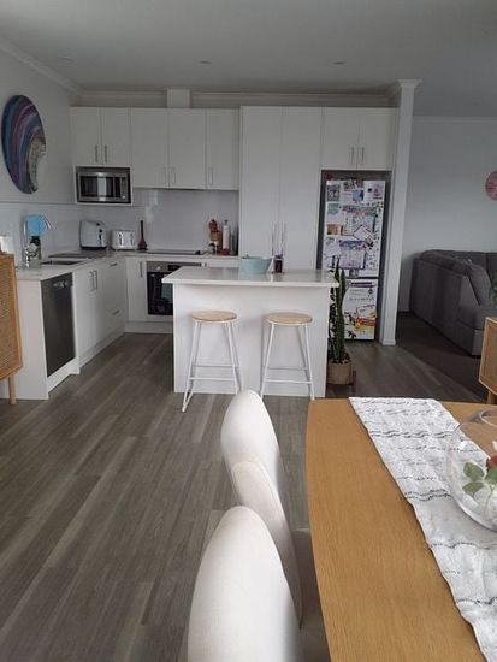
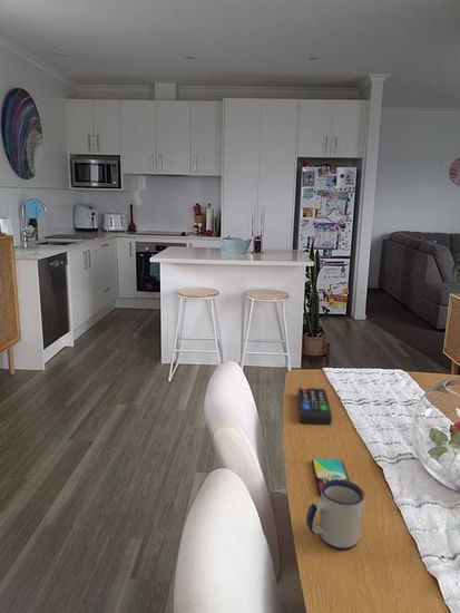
+ mug (333, 515)
+ remote control (313, 403)
+ smartphone (331, 476)
